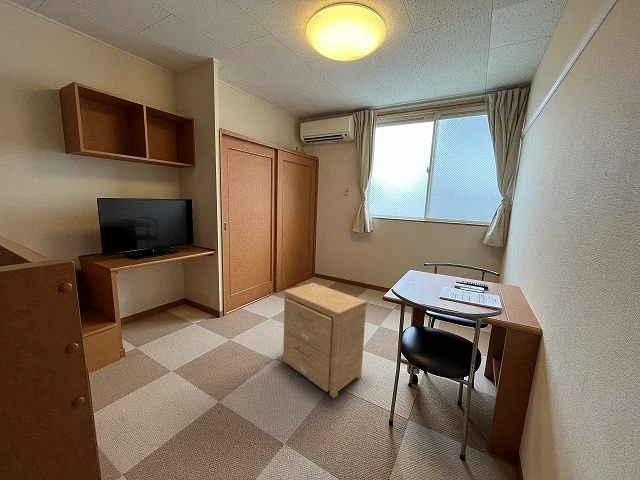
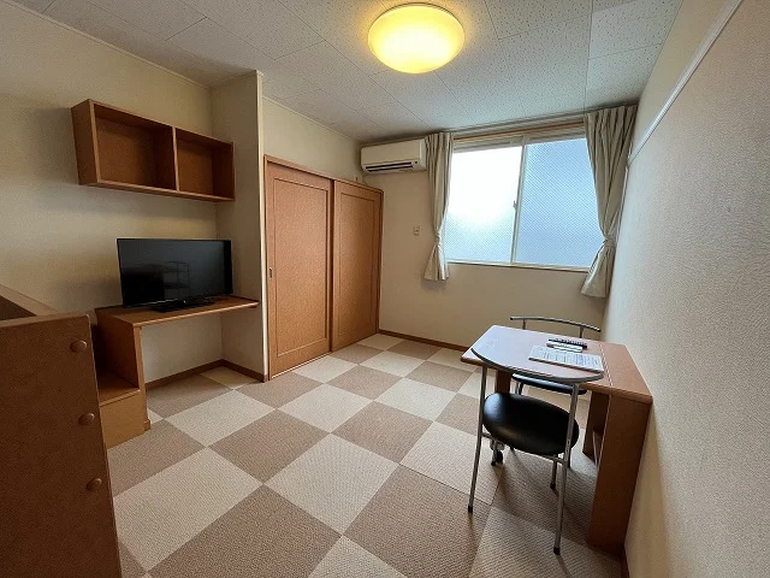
- side table (320, 334)
